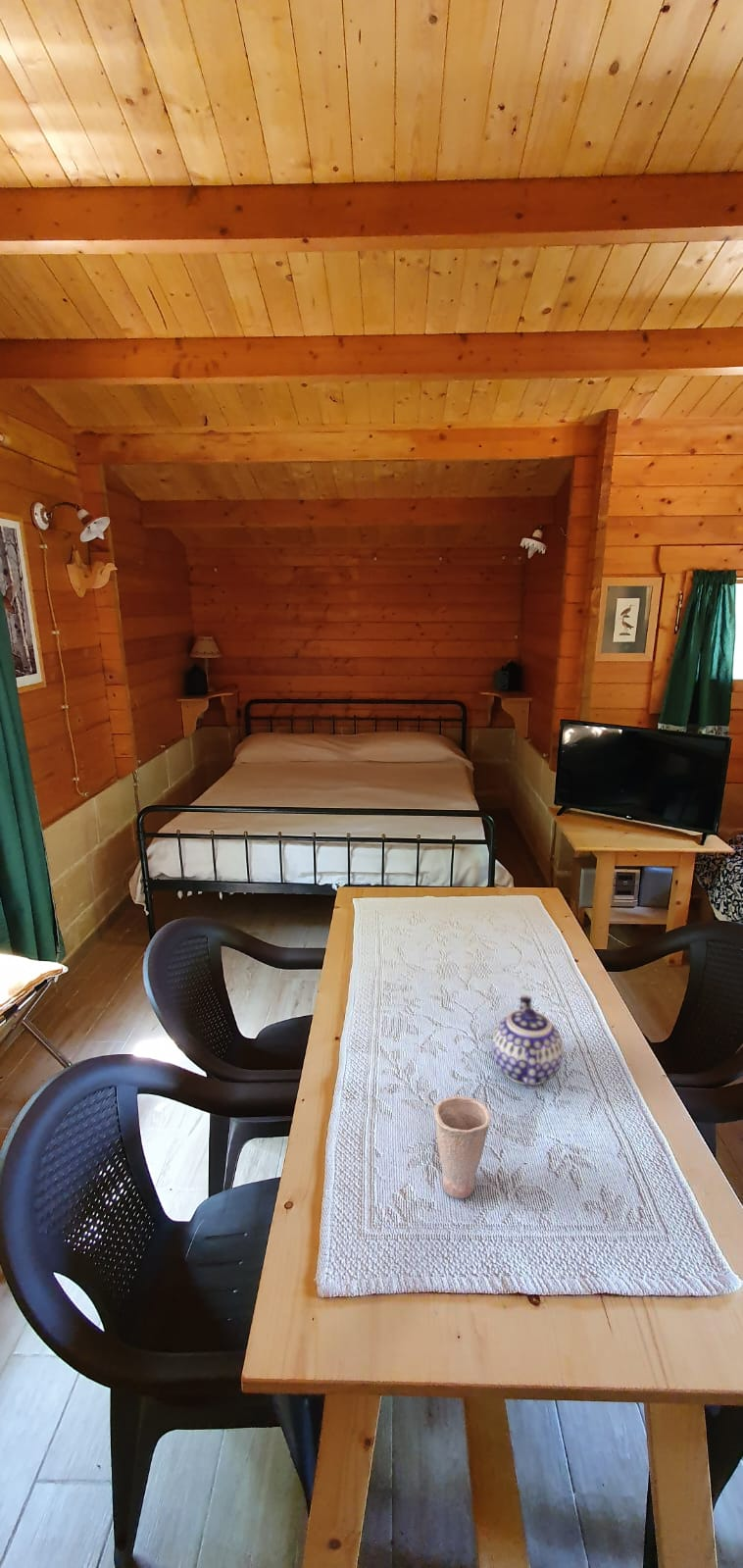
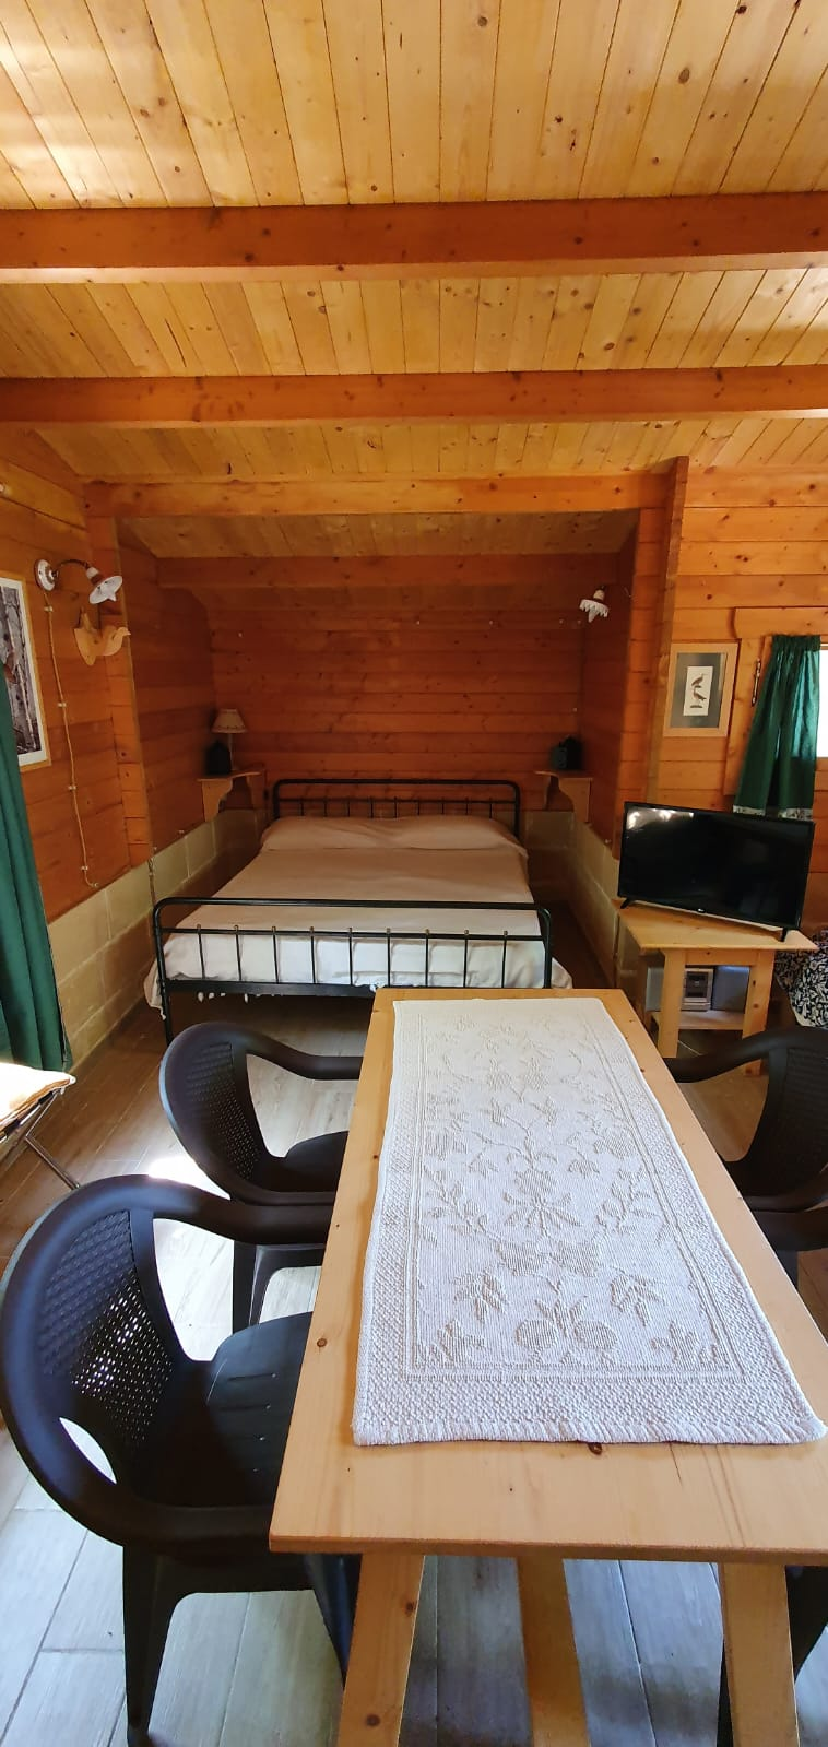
- teapot (527, 1040)
- cup (461, 1146)
